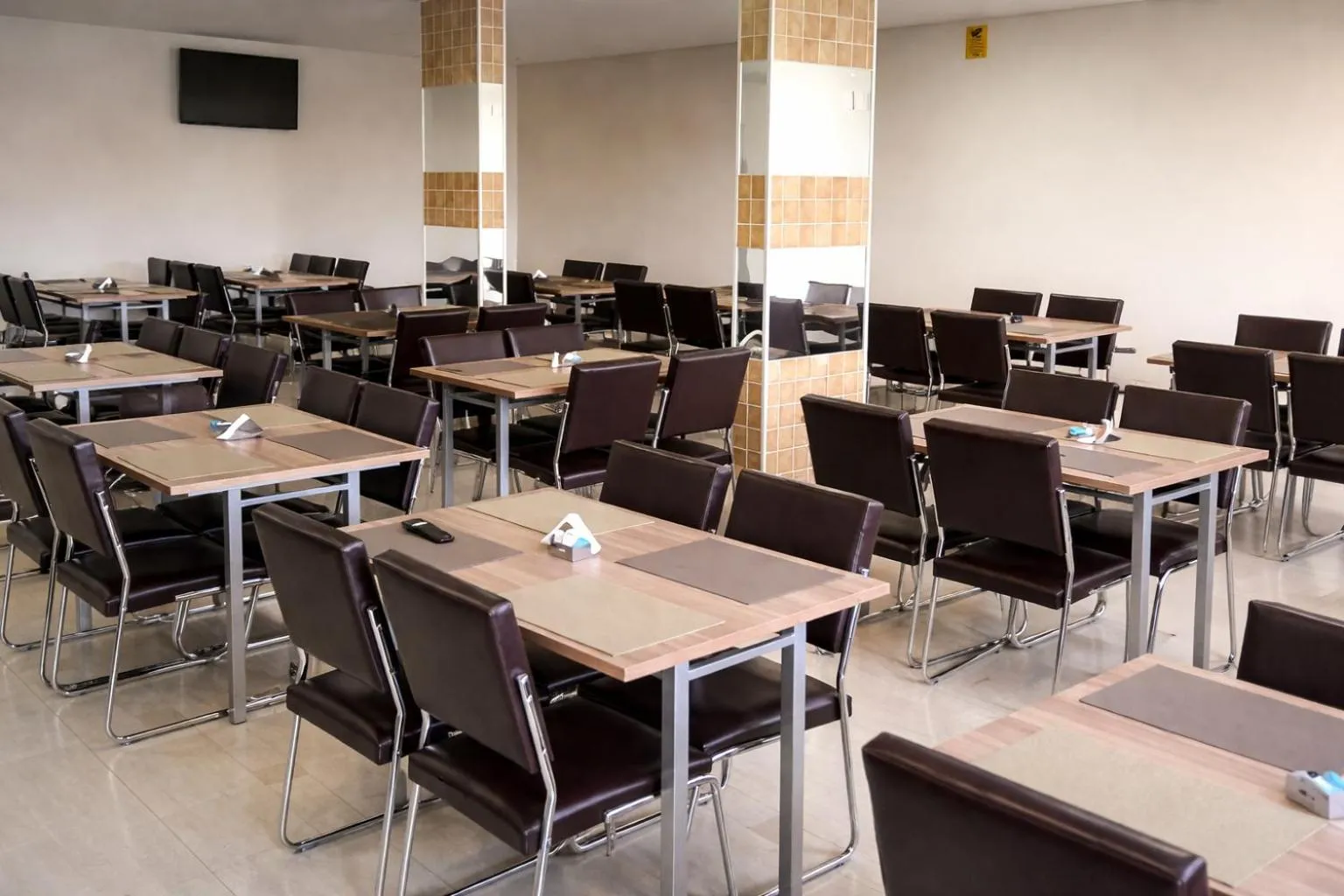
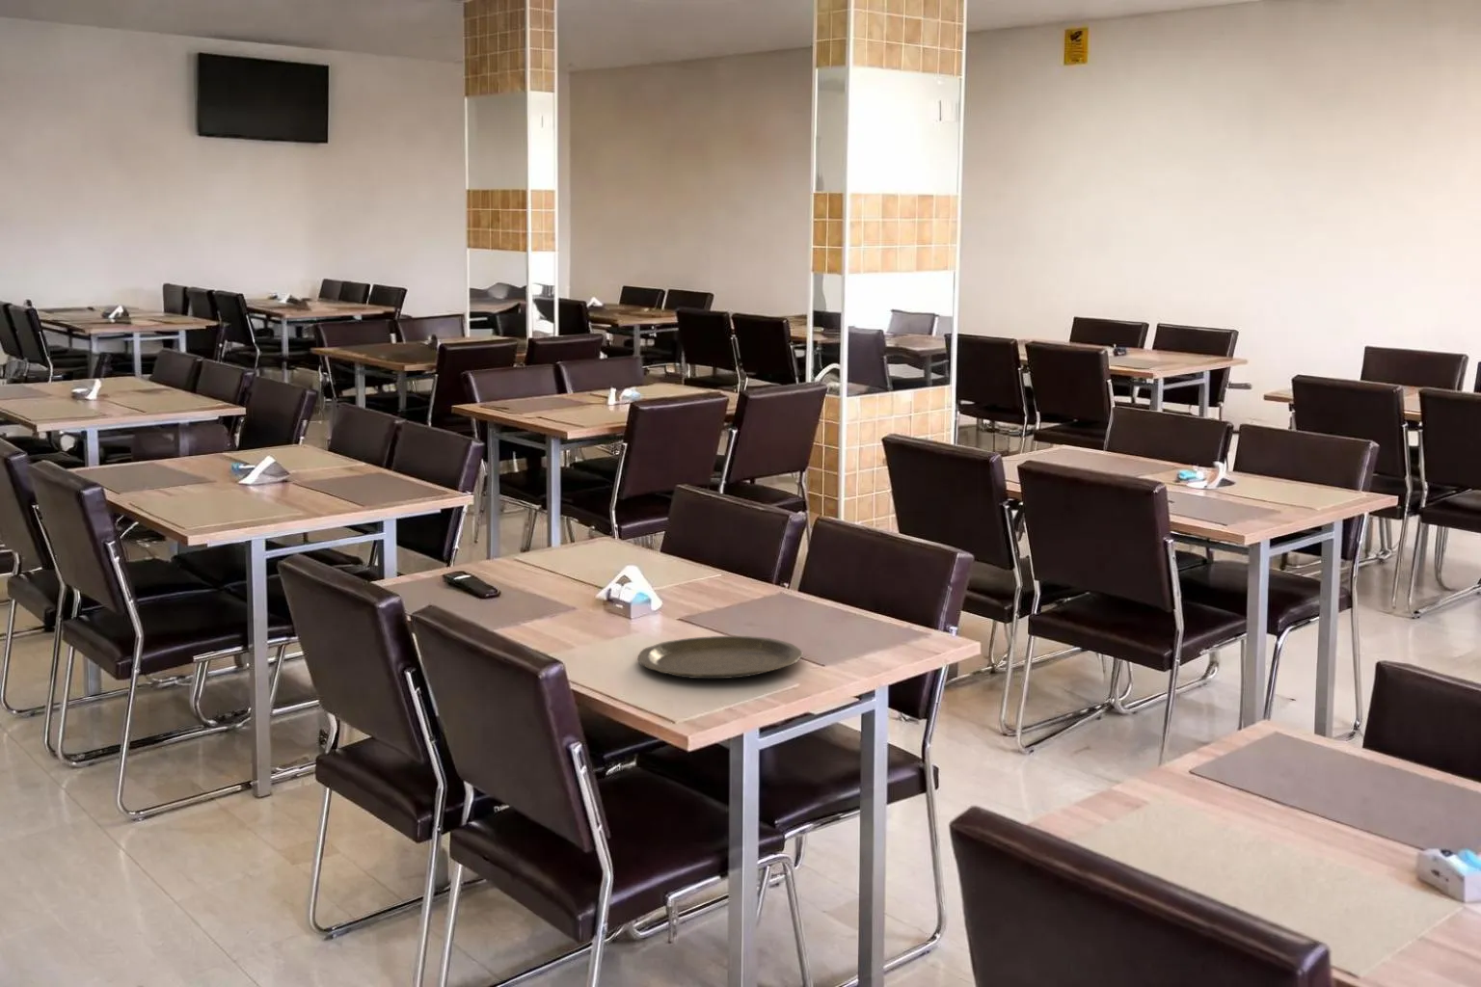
+ plate (720, 658)
